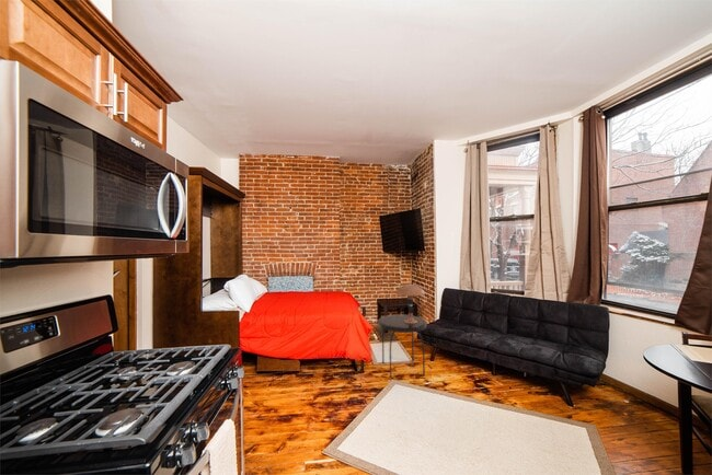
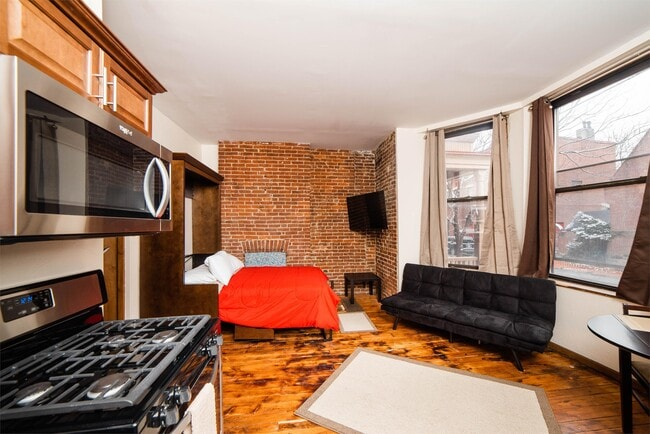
- table lamp (410, 302)
- side table (412, 344)
